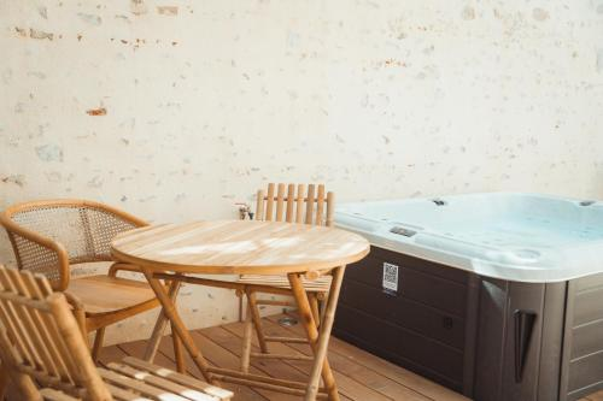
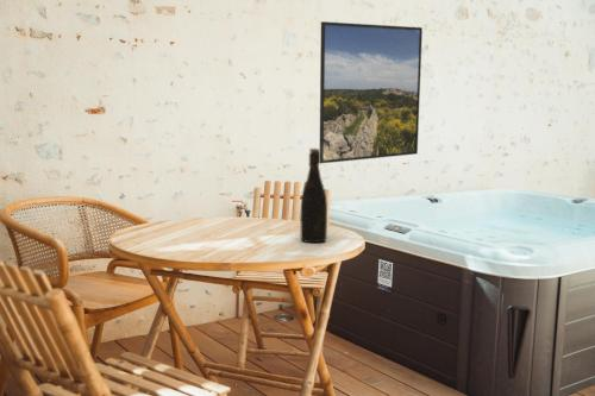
+ bottle (313, 195)
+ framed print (372, 93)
